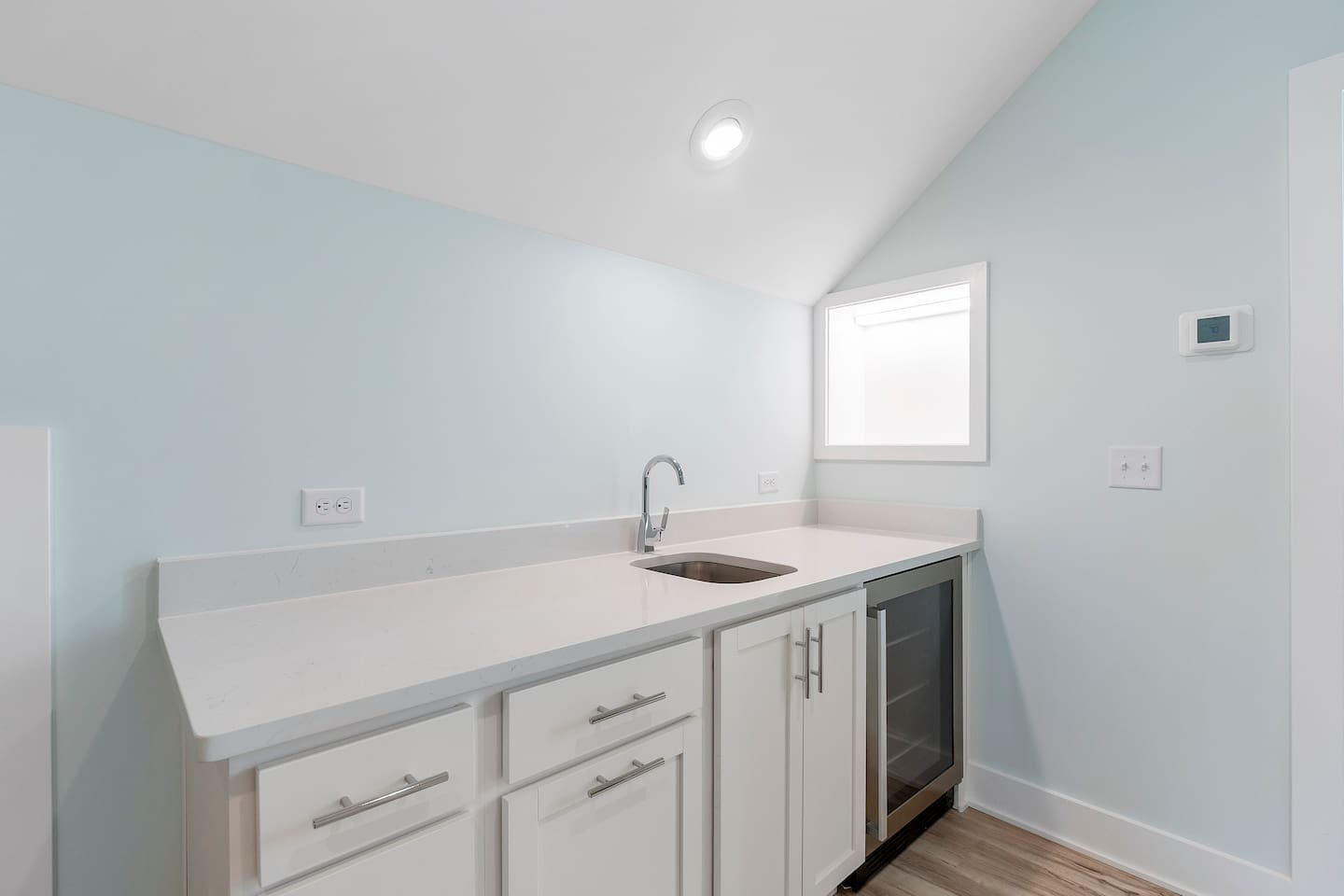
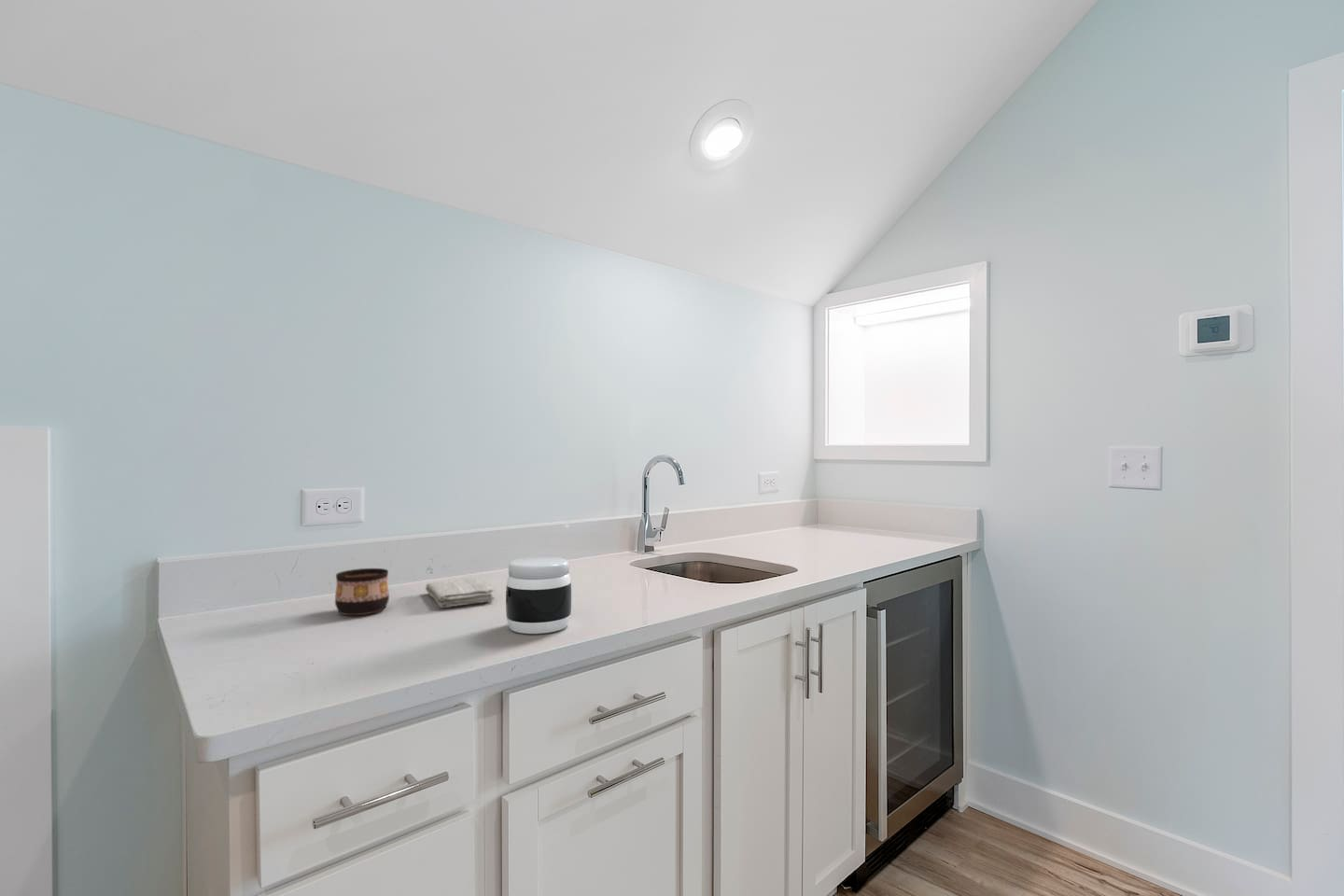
+ jar (539, 593)
+ cup (365, 591)
+ washcloth (459, 590)
